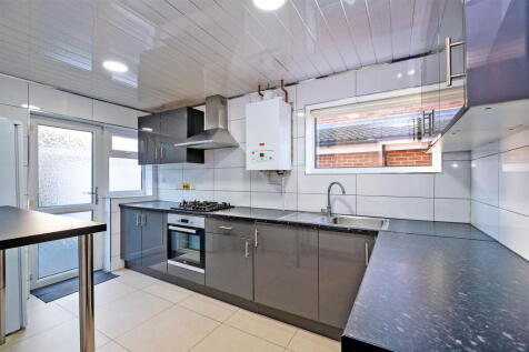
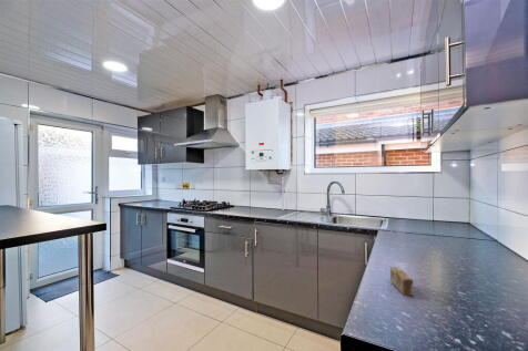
+ soap bar (400, 279)
